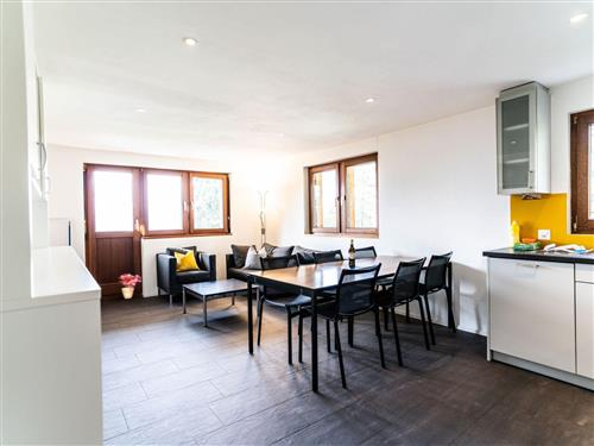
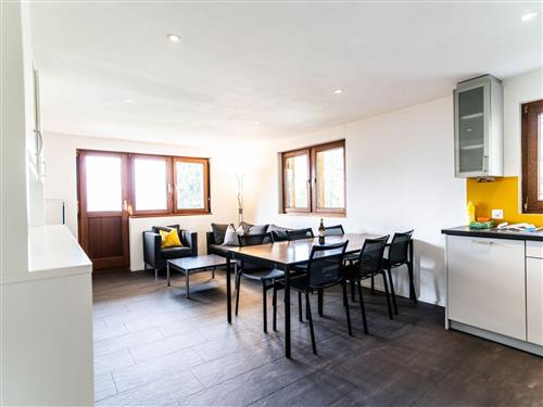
- potted plant (129, 285)
